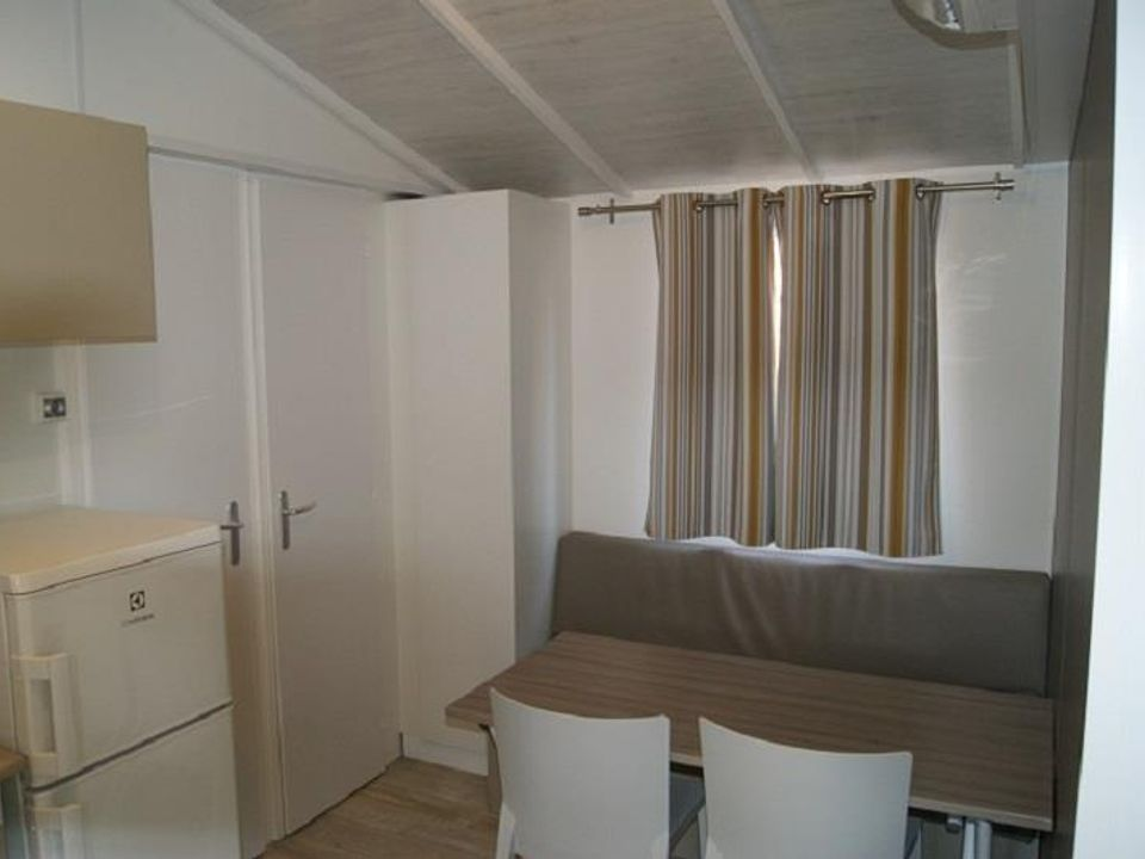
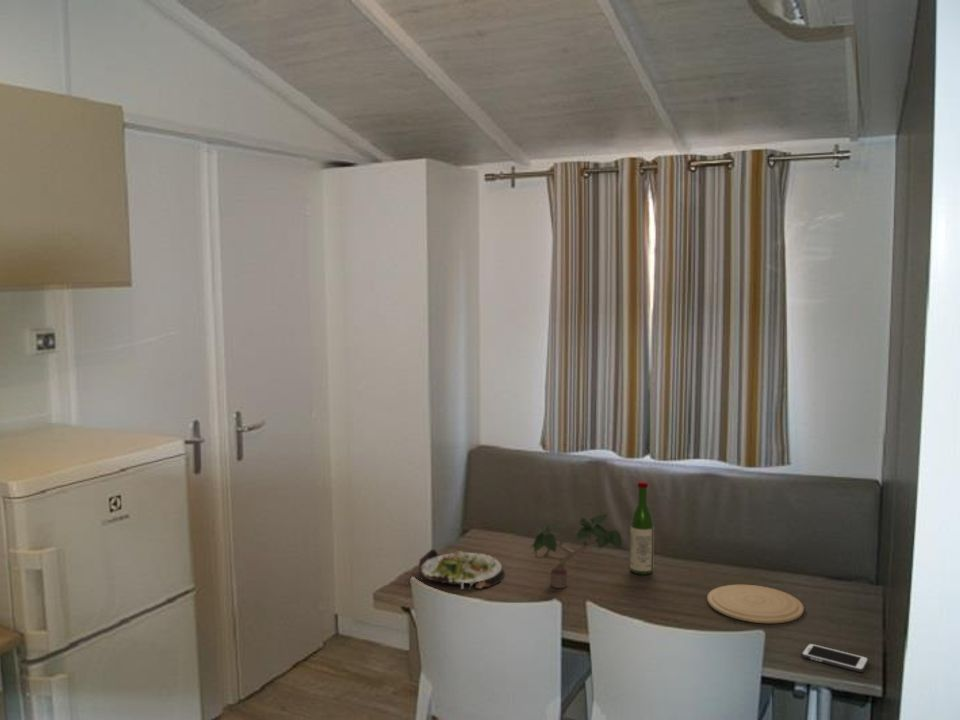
+ wine bottle (642, 526)
+ cell phone (834, 657)
+ plate (754, 602)
+ potted plant (578, 552)
+ salad plate (463, 565)
